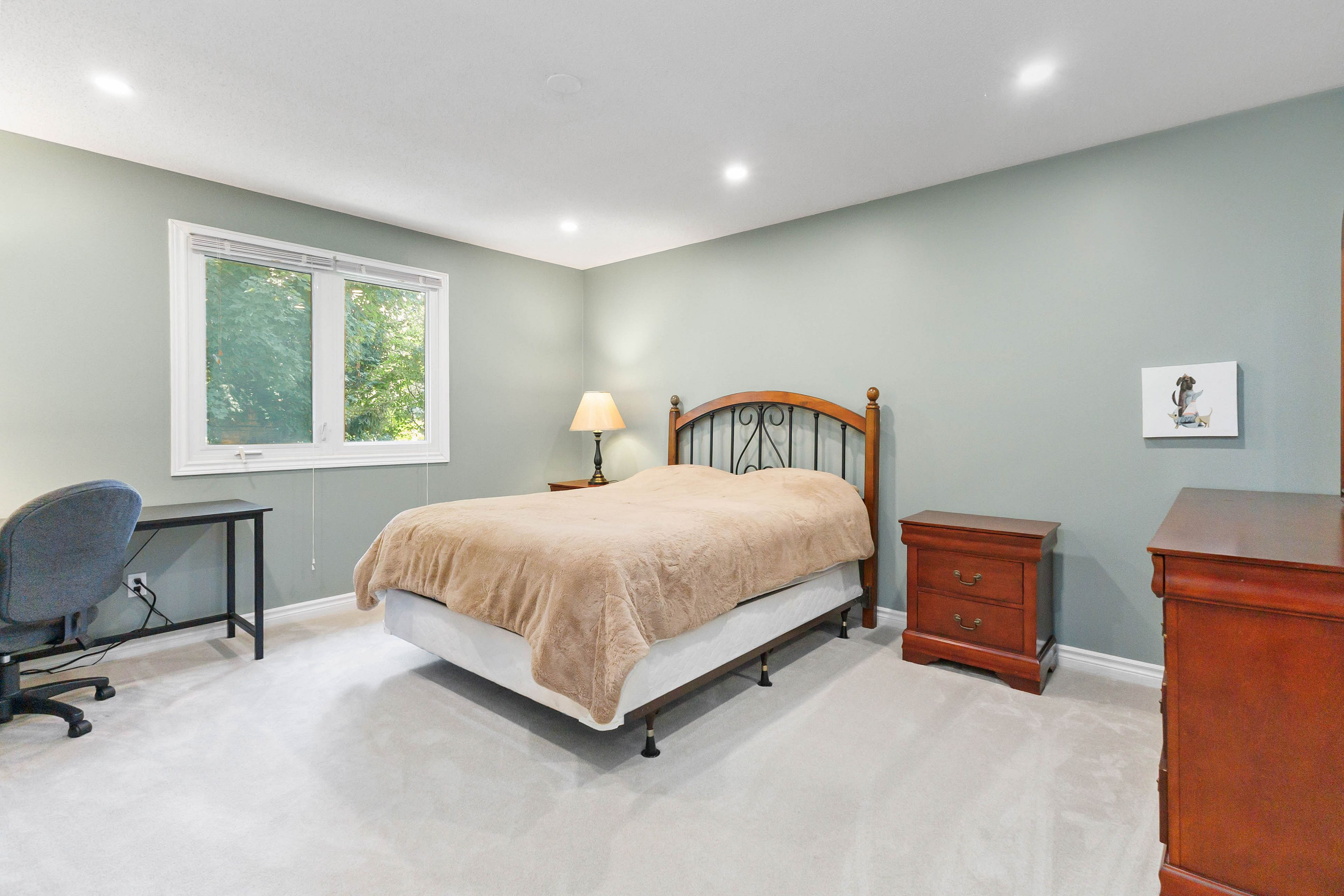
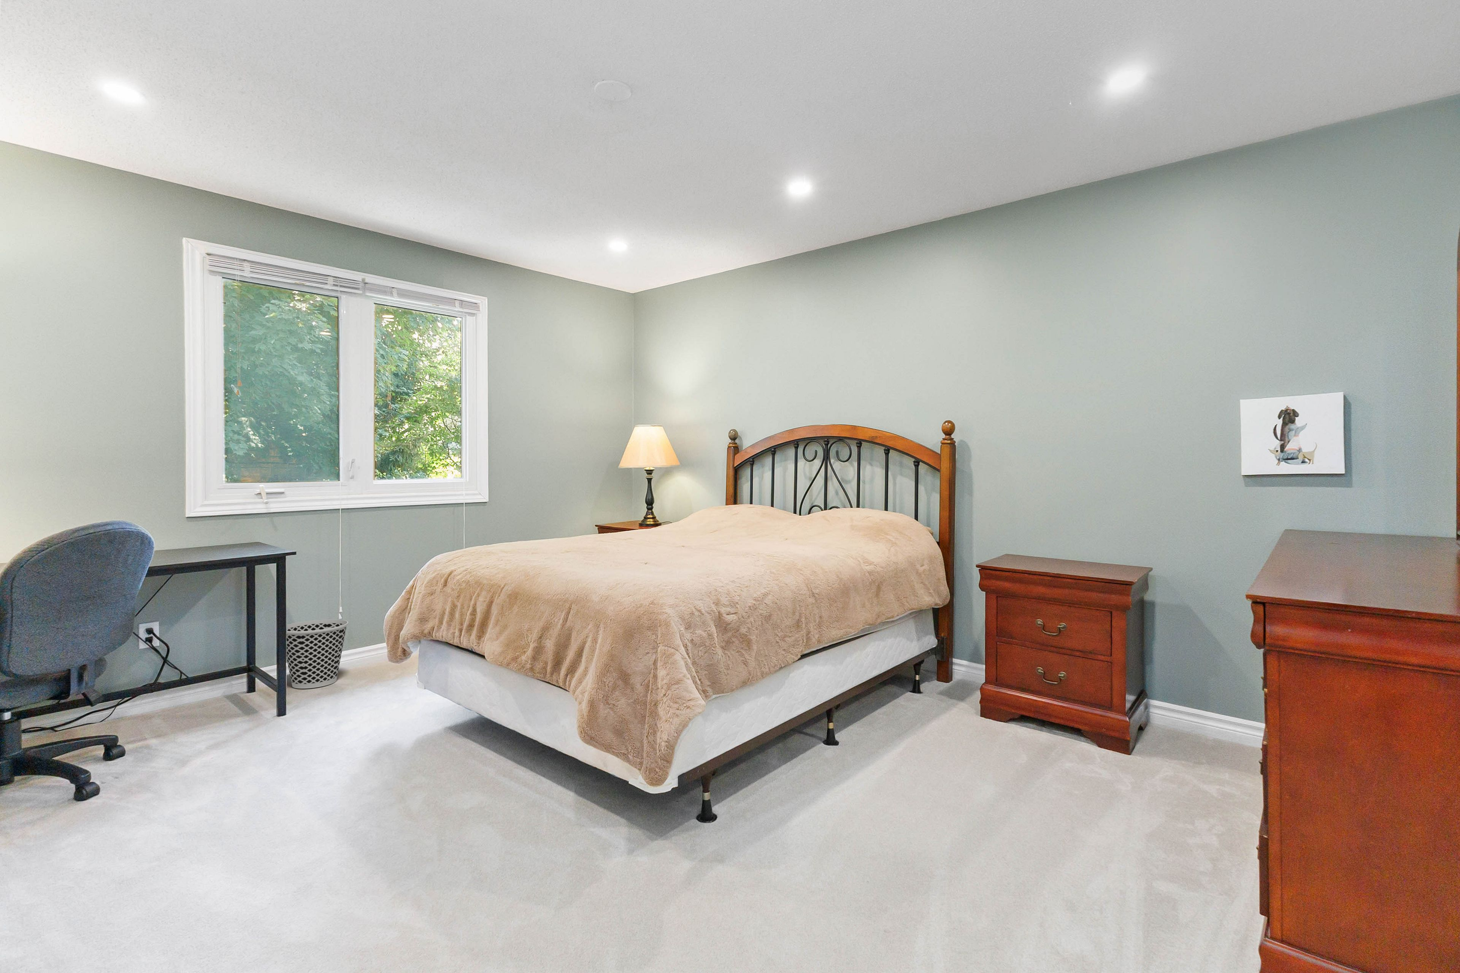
+ wastebasket (314, 654)
